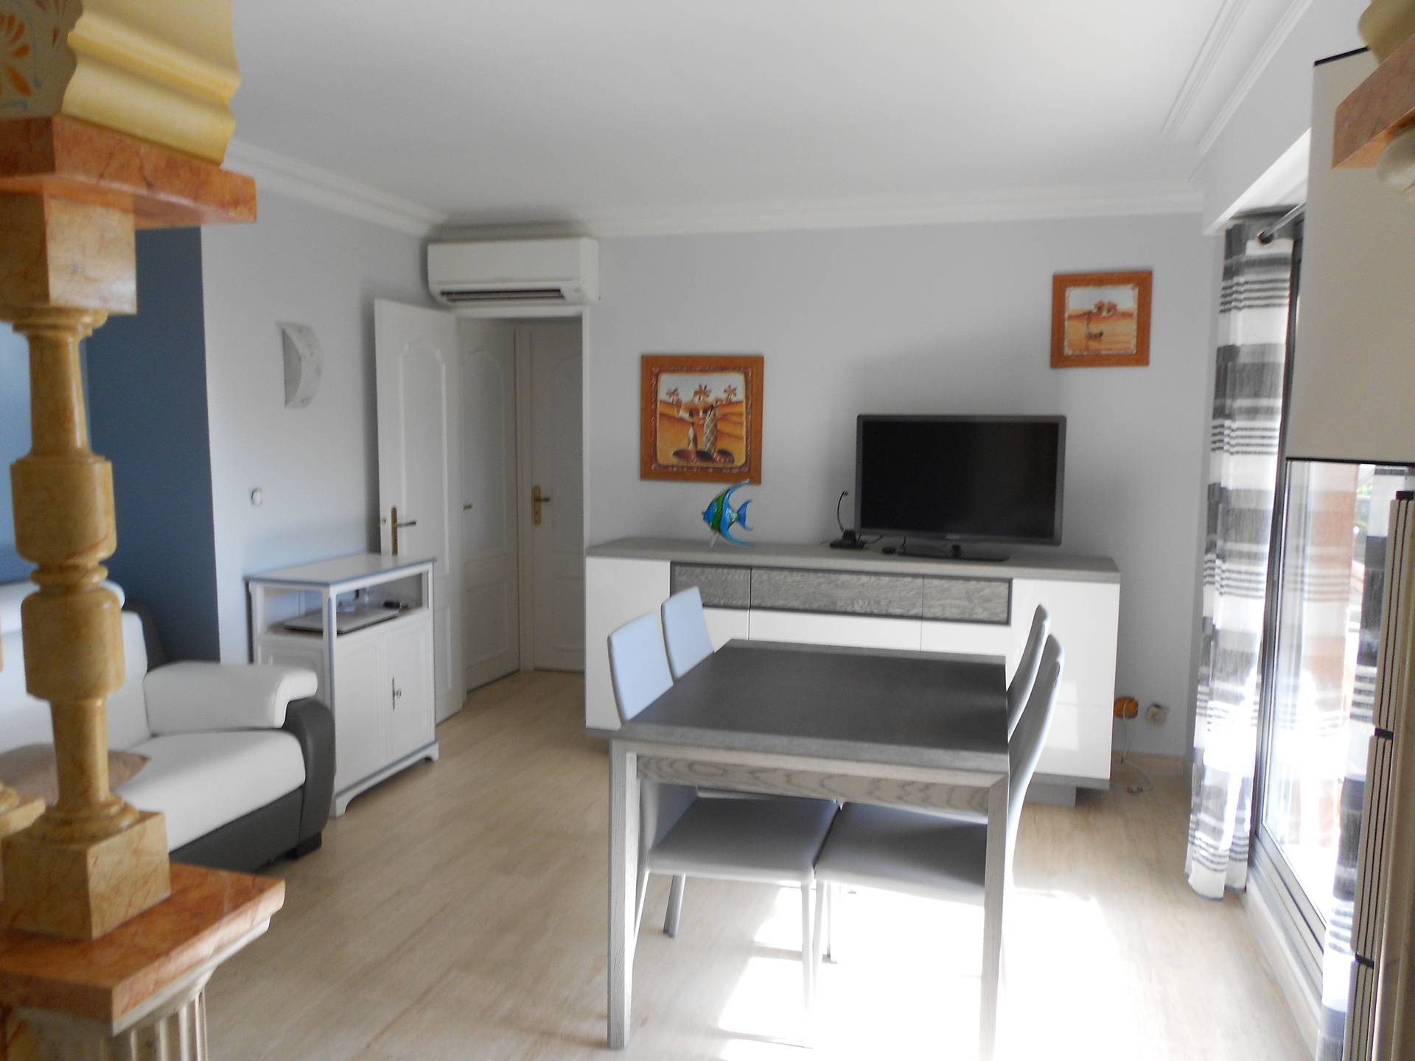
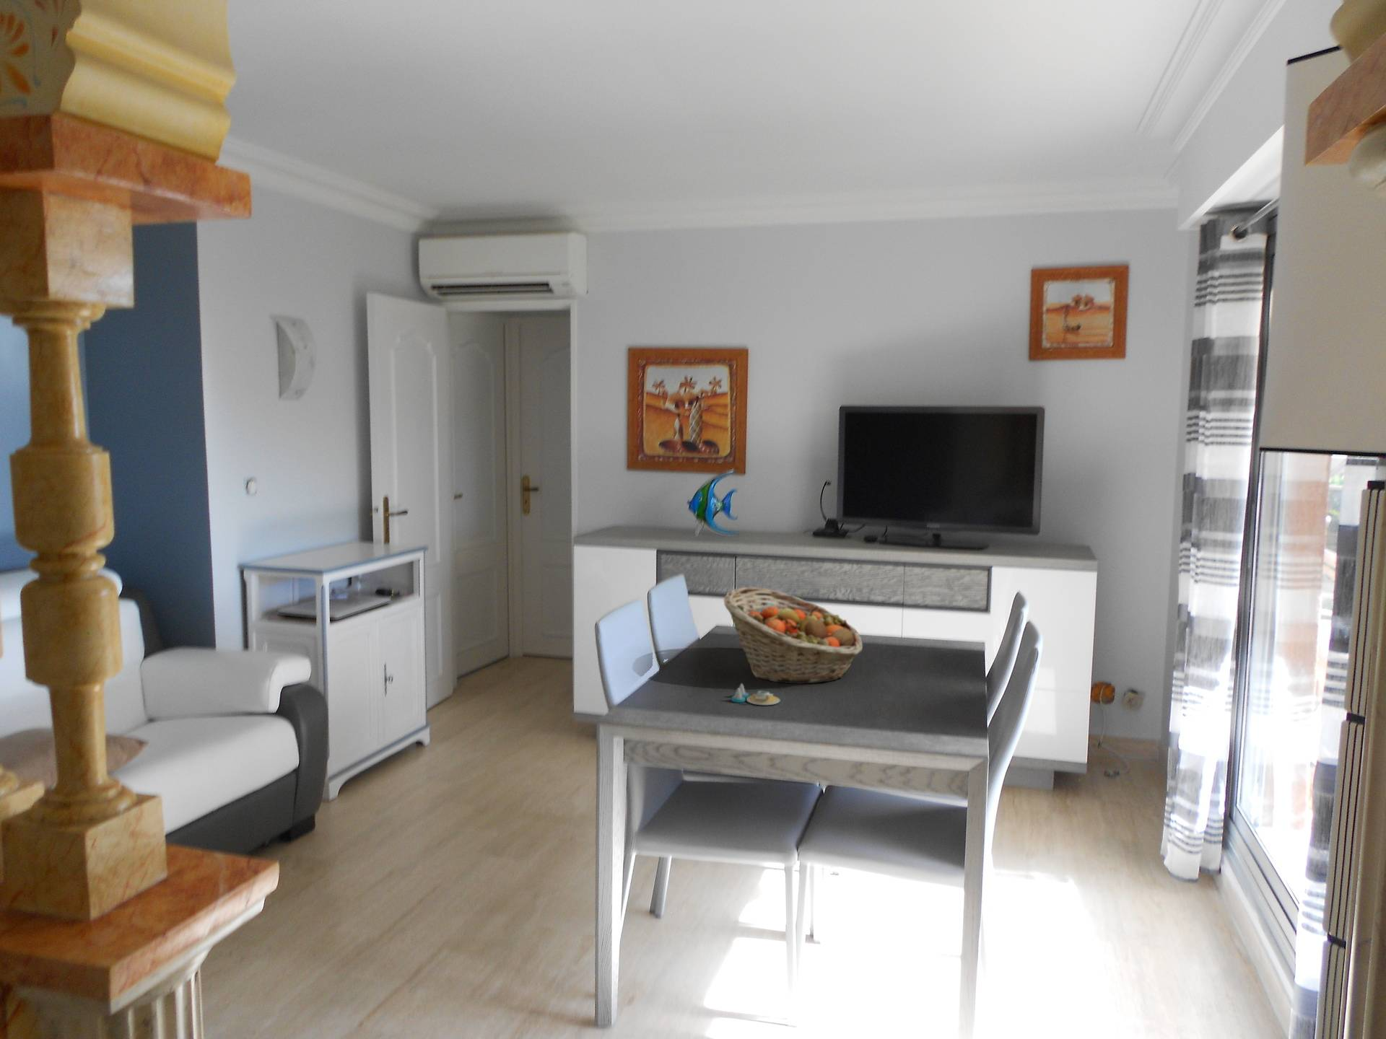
+ fruit basket (792, 632)
+ salt and pepper shaker set (756, 693)
